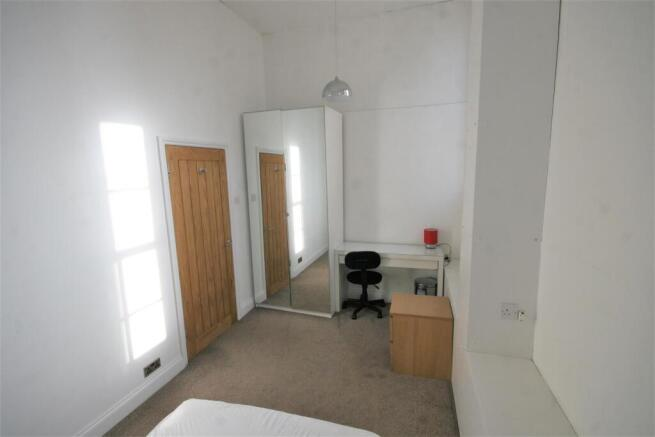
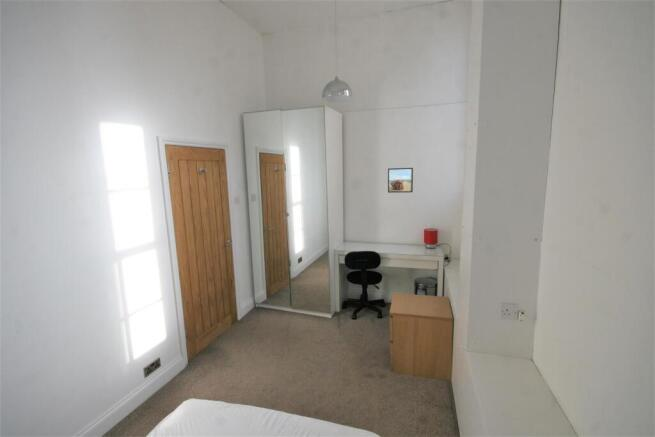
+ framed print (400, 180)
